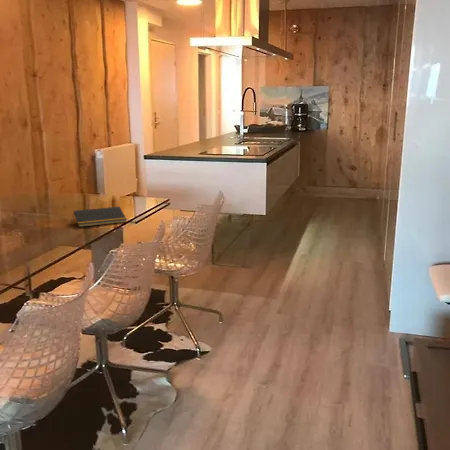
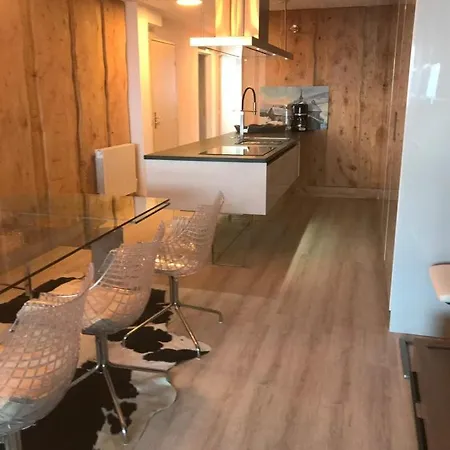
- notepad (100, 216)
